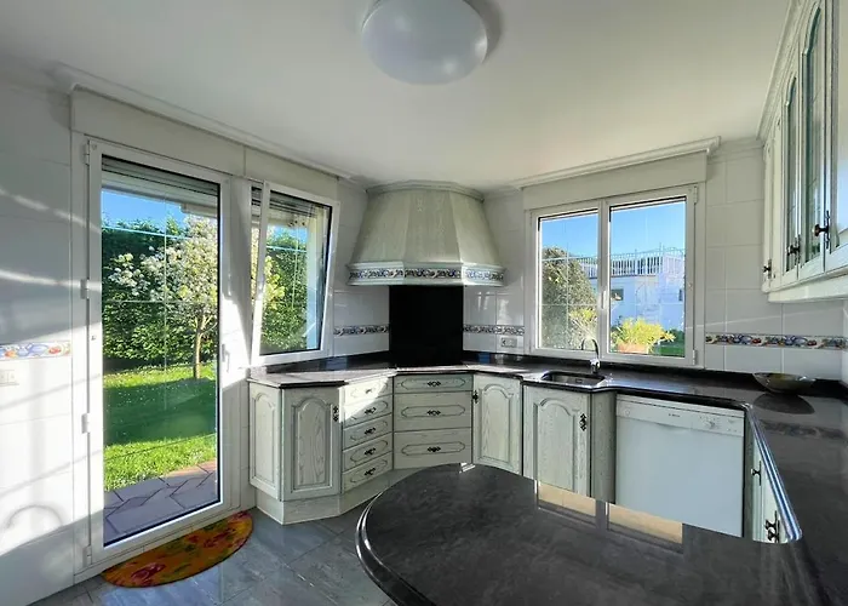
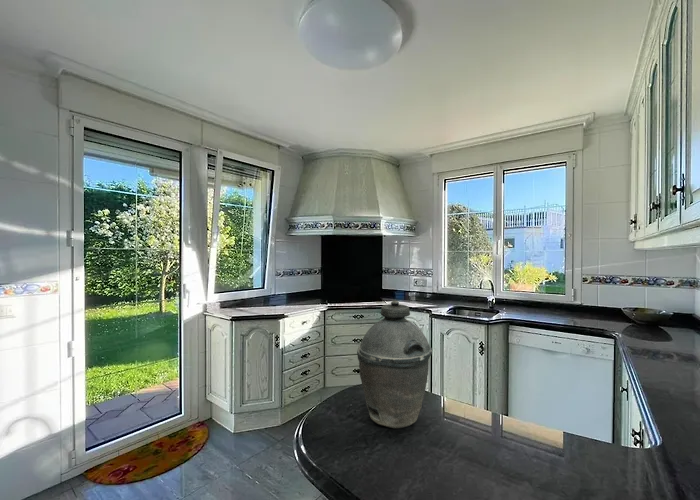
+ kettle (393, 359)
